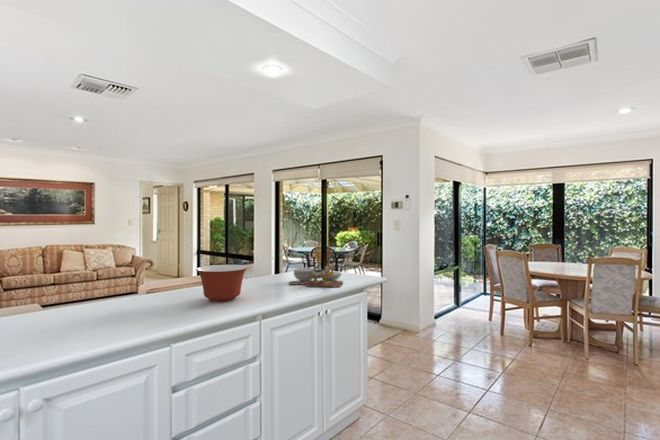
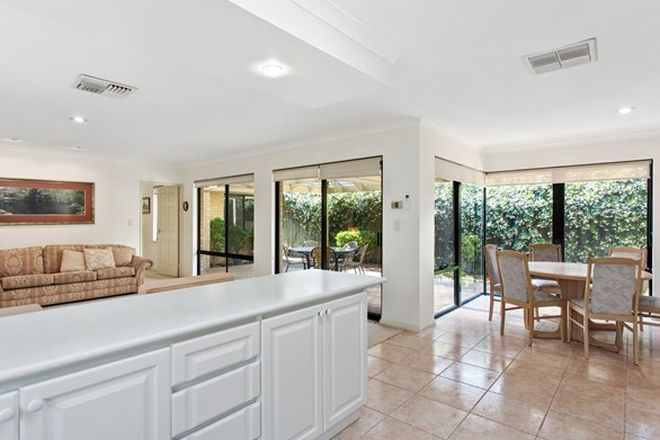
- cutting board (318, 272)
- mixing bowl (222, 283)
